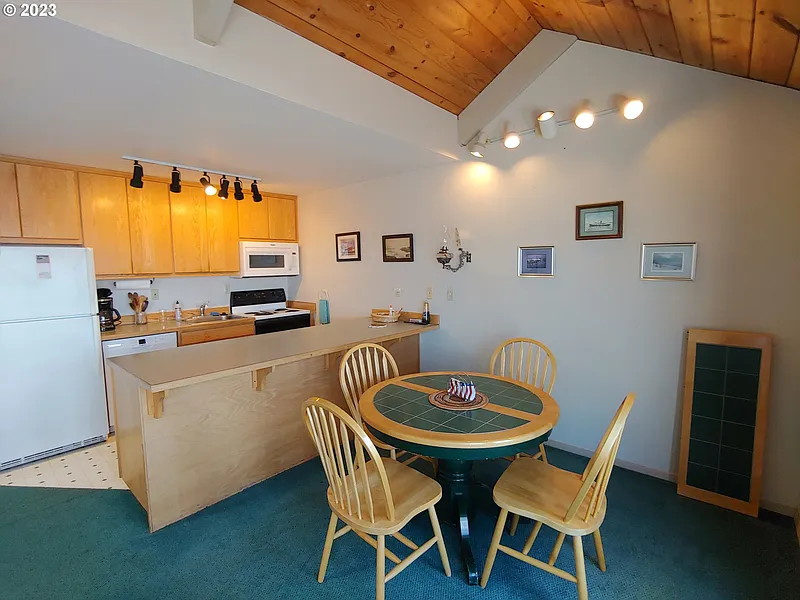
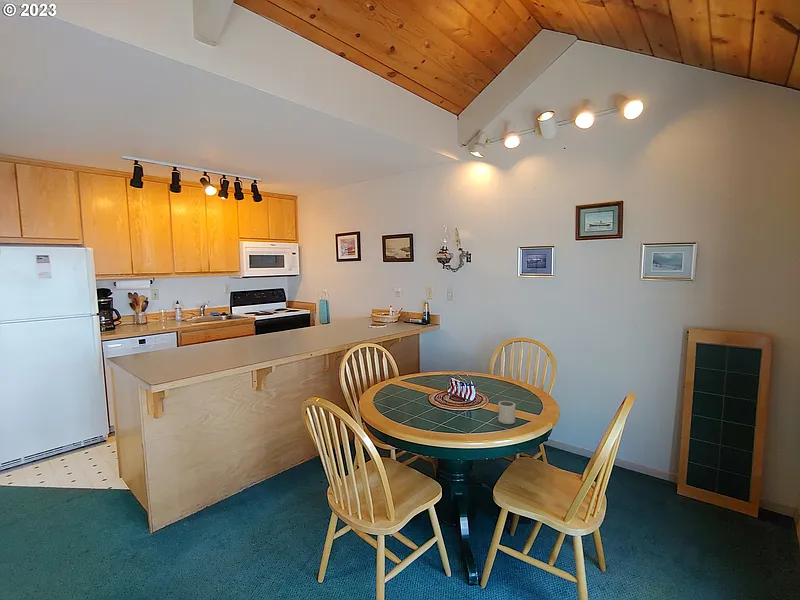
+ cup (507, 411)
